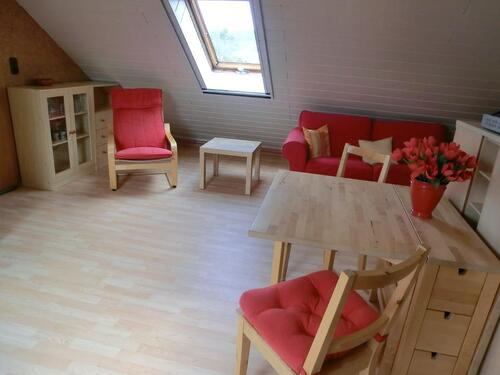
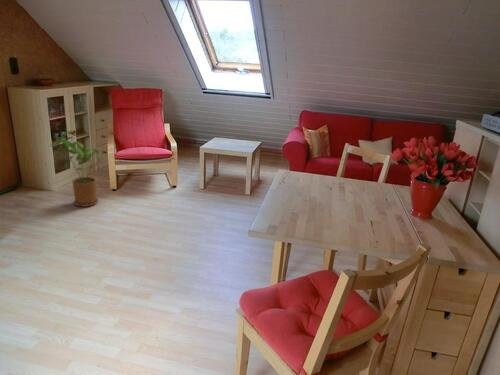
+ house plant (82, 168)
